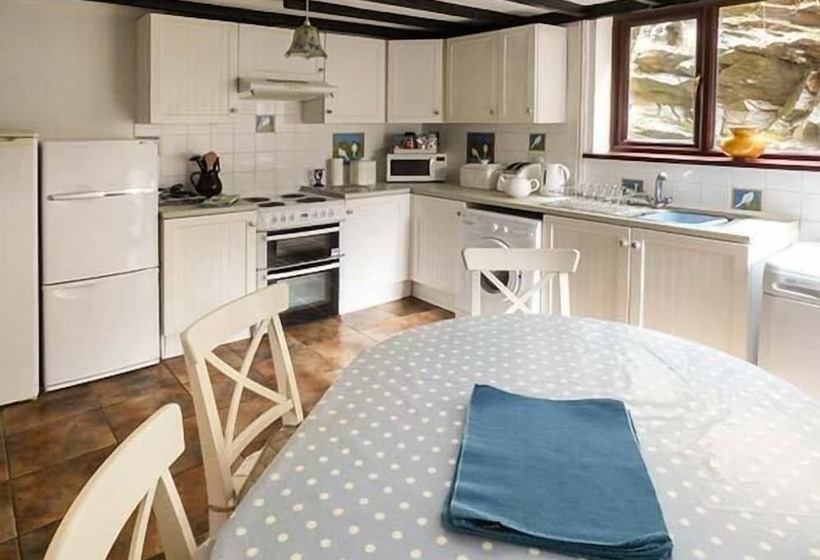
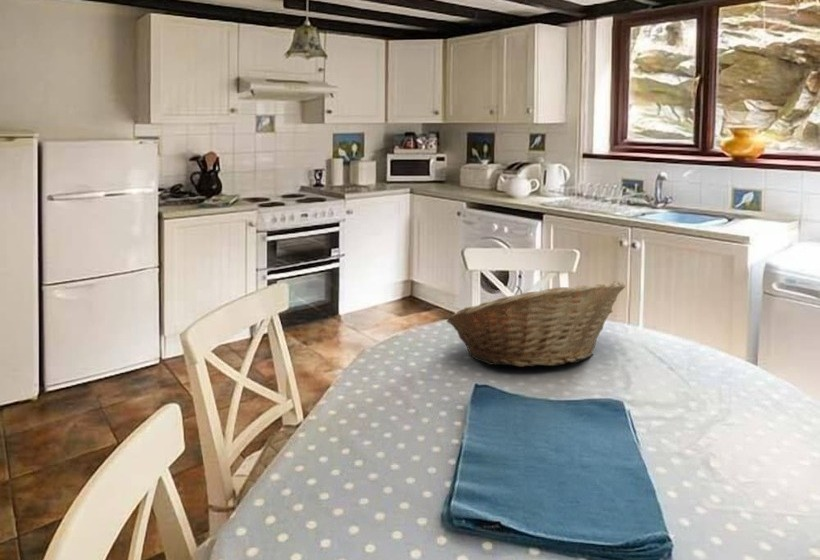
+ fruit basket (537, 317)
